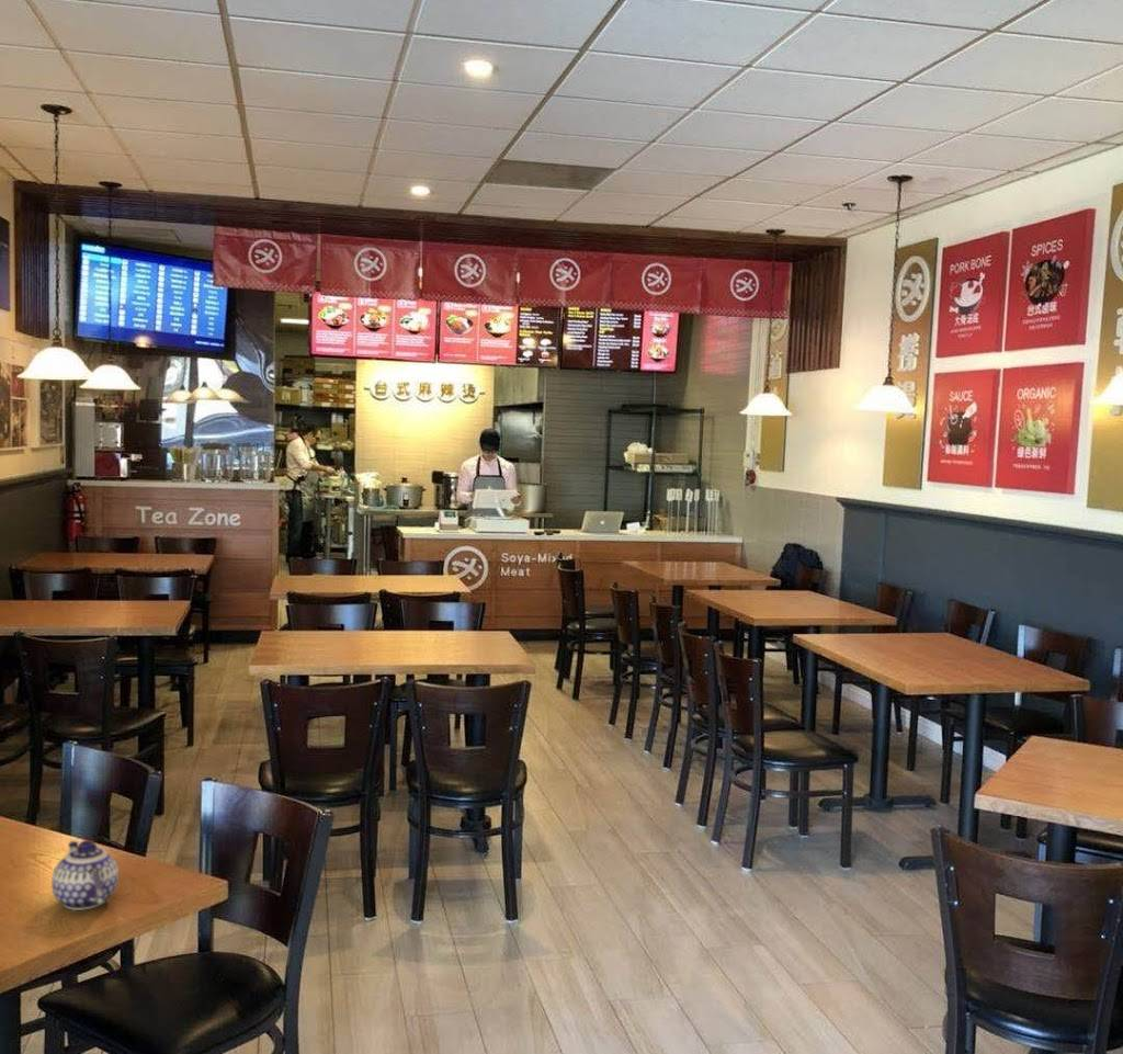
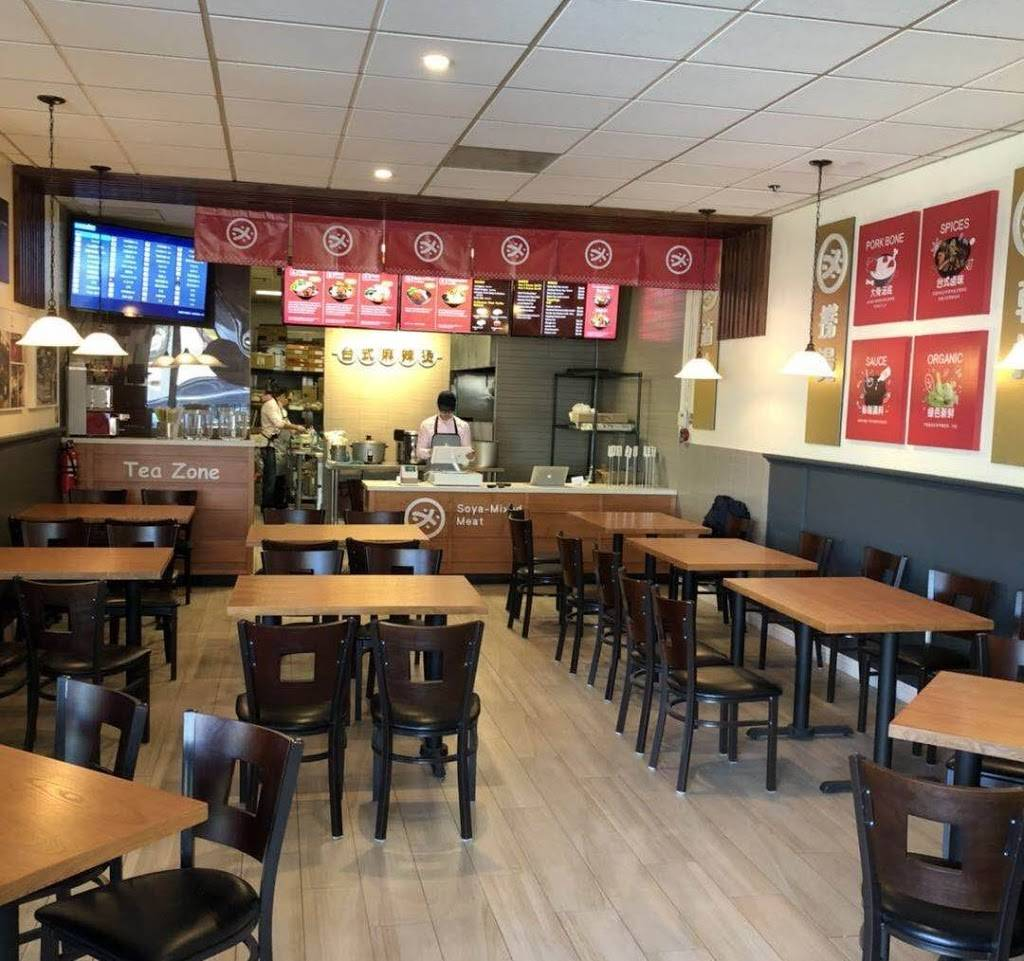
- teapot (84, 871)
